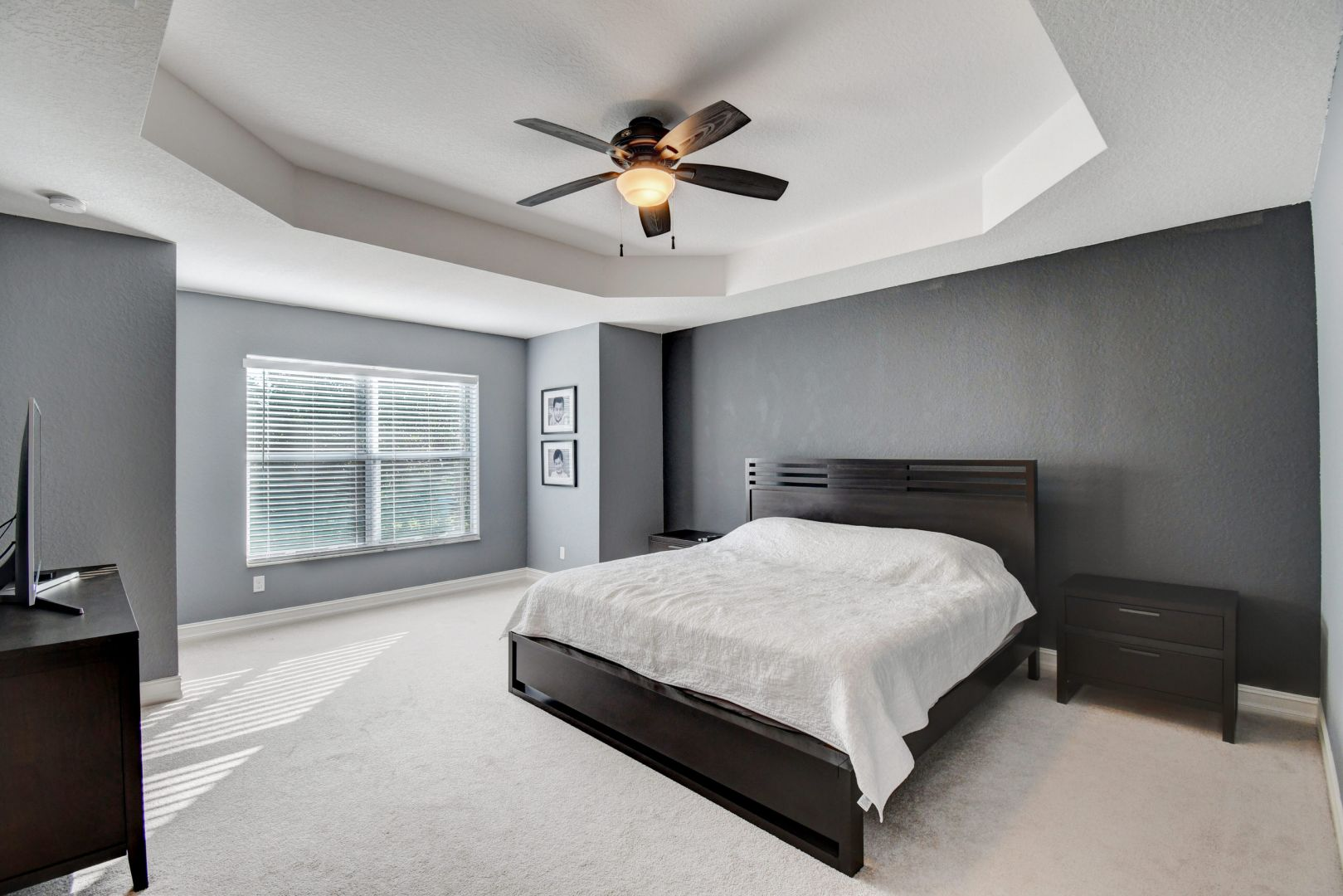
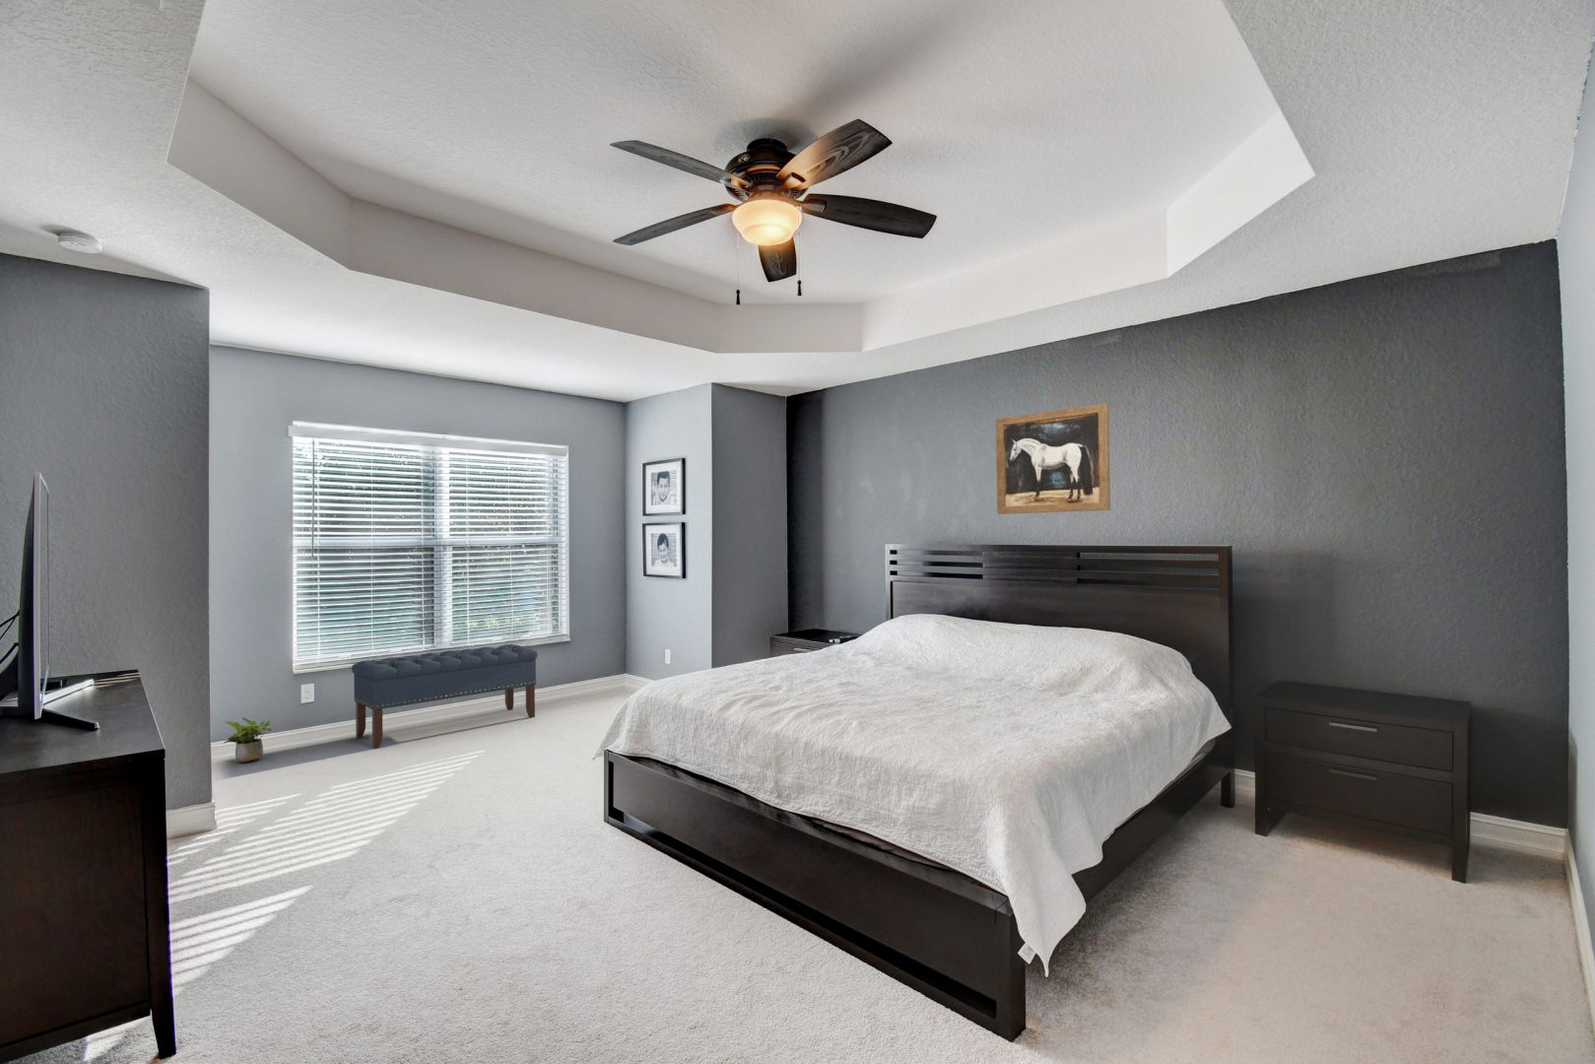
+ bench (449, 690)
+ potted plant (247, 737)
+ wall art (1049, 461)
